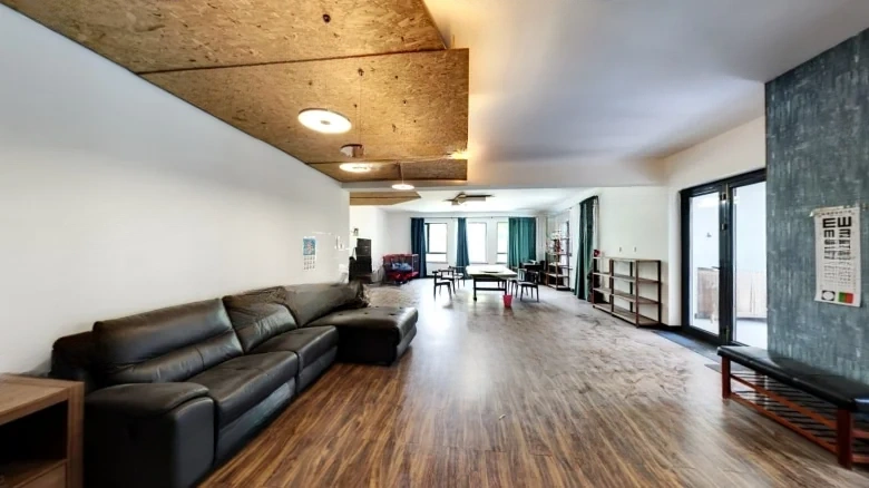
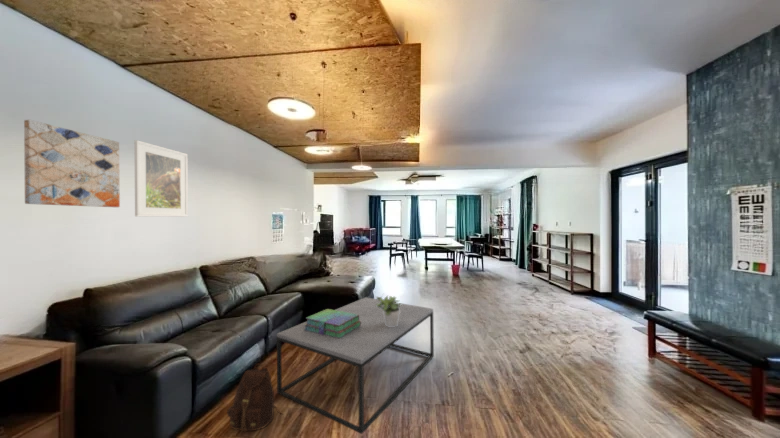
+ coffee table (364, 346)
+ stack of books (332, 321)
+ backpack (254, 394)
+ wall art (77, 169)
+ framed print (163, 182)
+ potted plant (387, 309)
